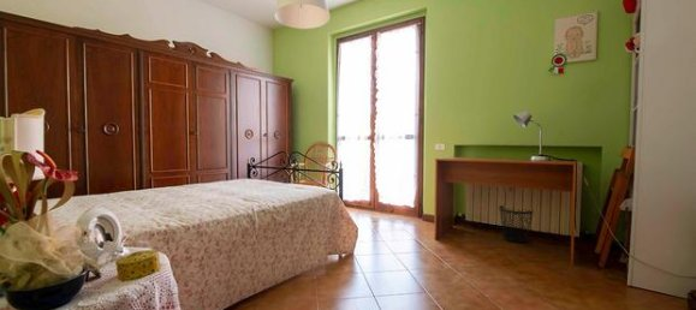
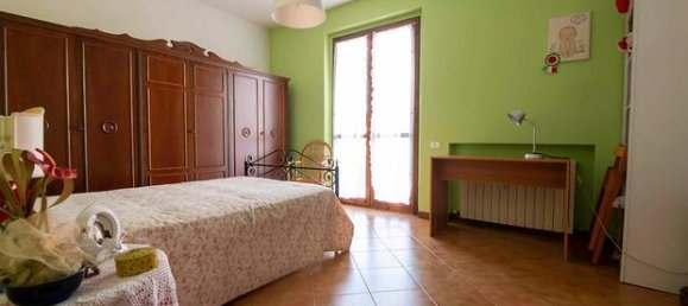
- wastebasket (514, 223)
